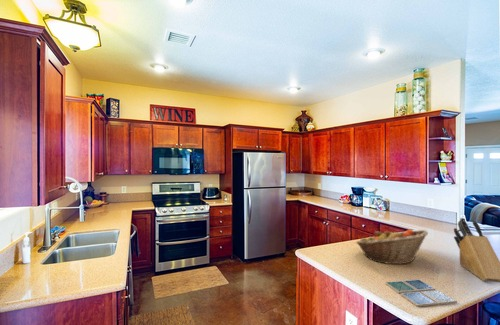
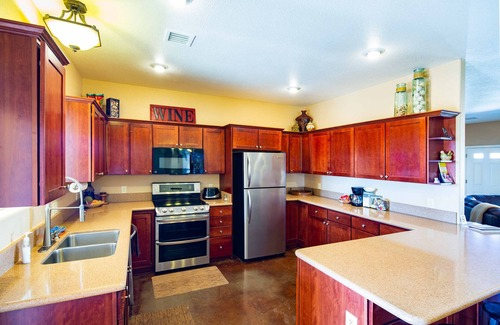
- drink coaster (418, 291)
- knife block (477, 246)
- fruit basket (391, 242)
